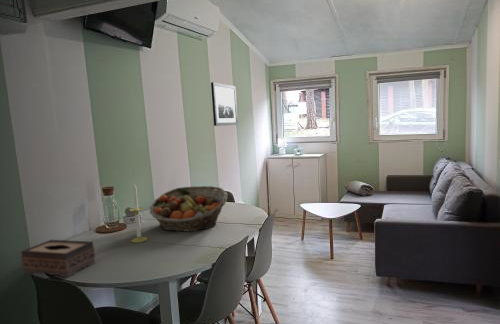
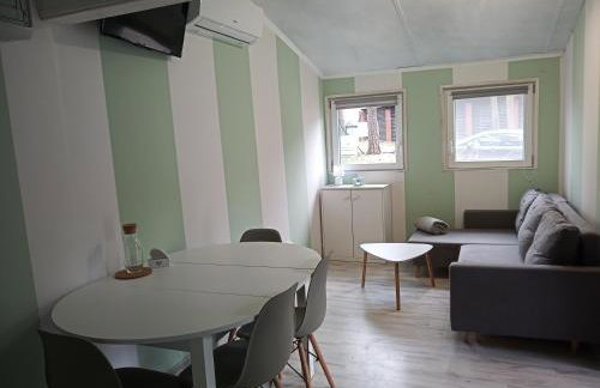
- wall art (225, 105)
- candle (136, 211)
- tissue box (59, 257)
- fruit basket (189, 207)
